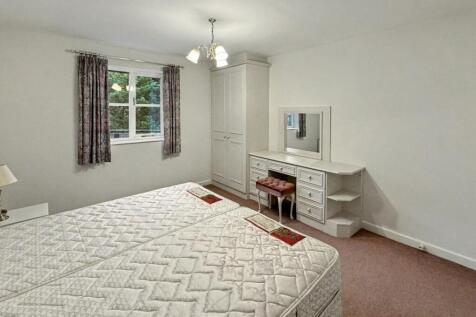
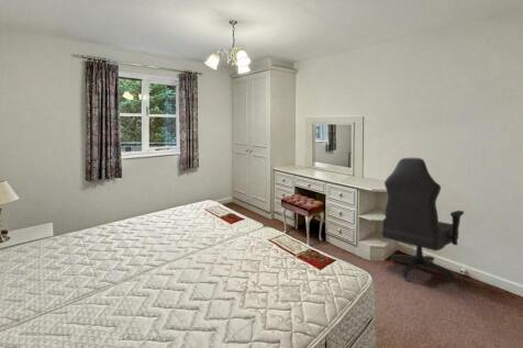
+ office chair (421, 215)
